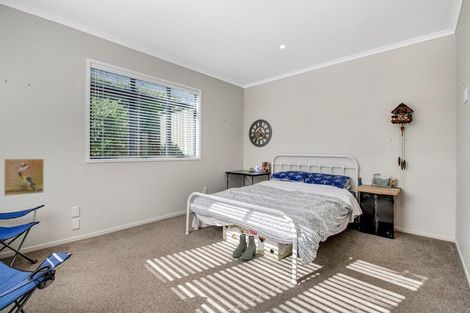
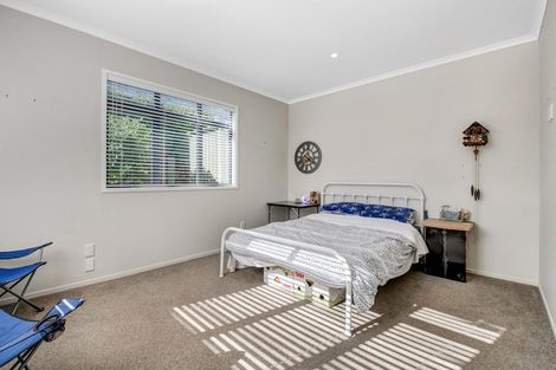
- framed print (24, 176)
- boots (244, 246)
